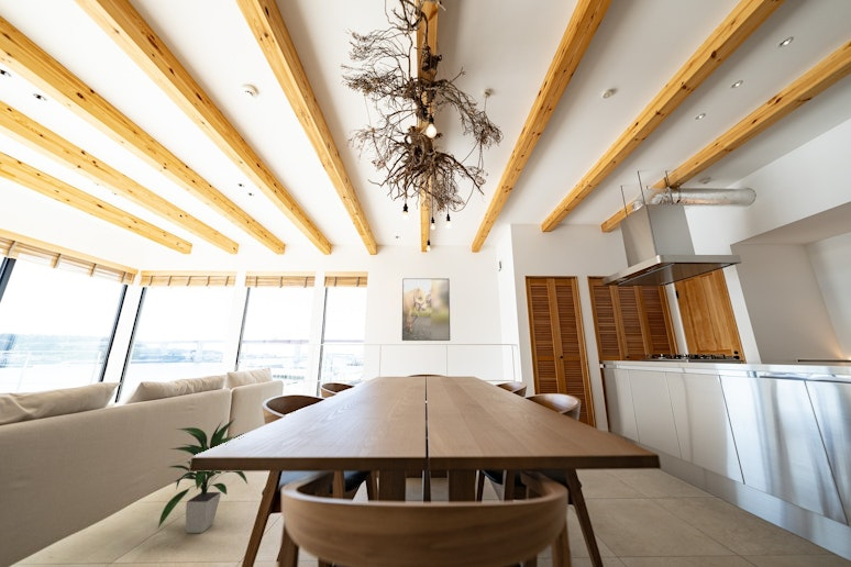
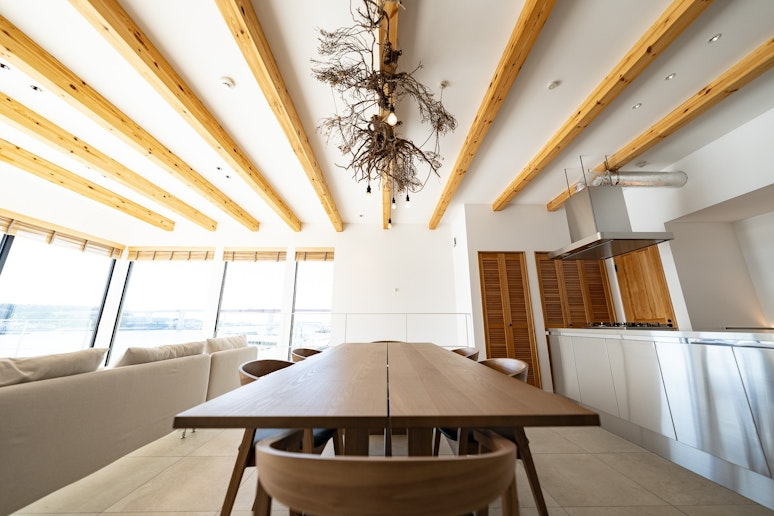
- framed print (426, 309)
- indoor plant (203, 471)
